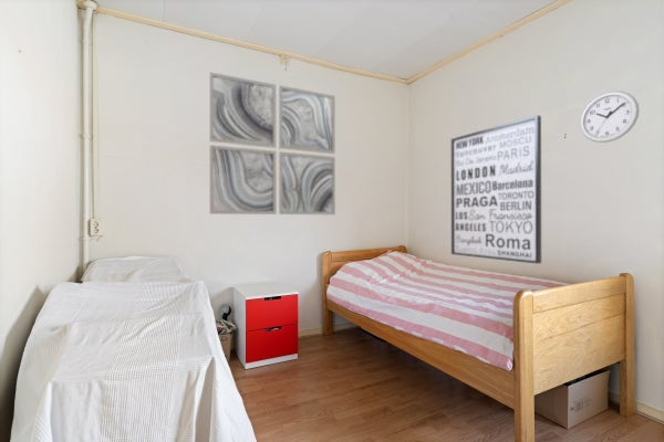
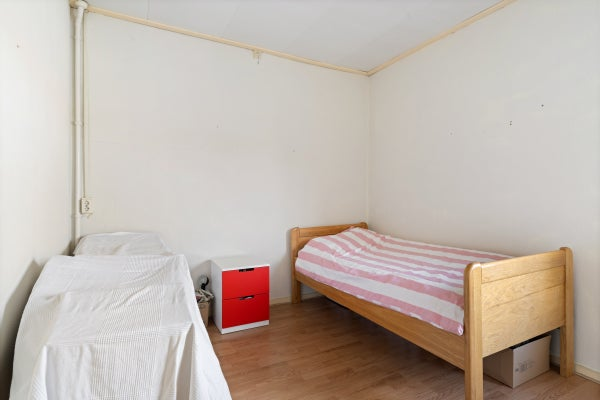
- wall art (490, 193)
- wall art (279, 148)
- wall clock (606, 116)
